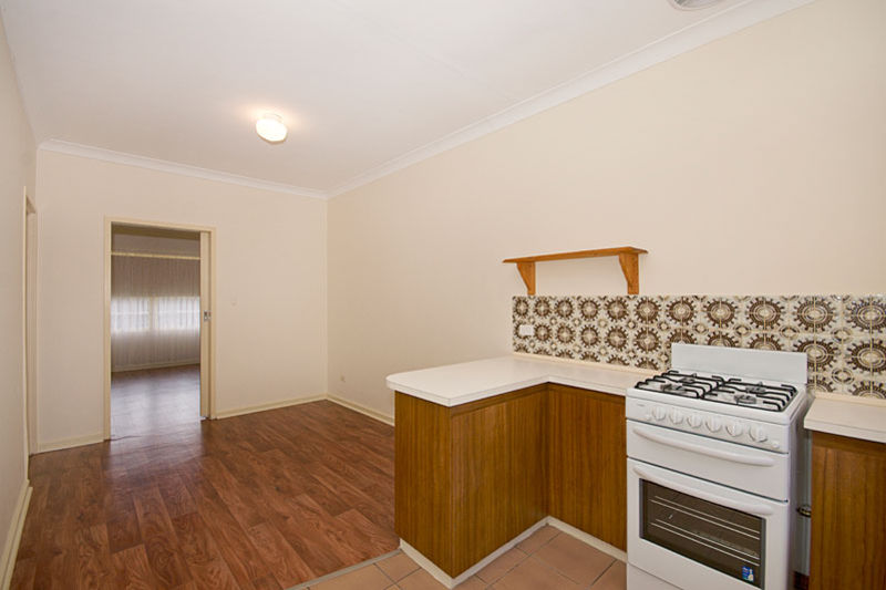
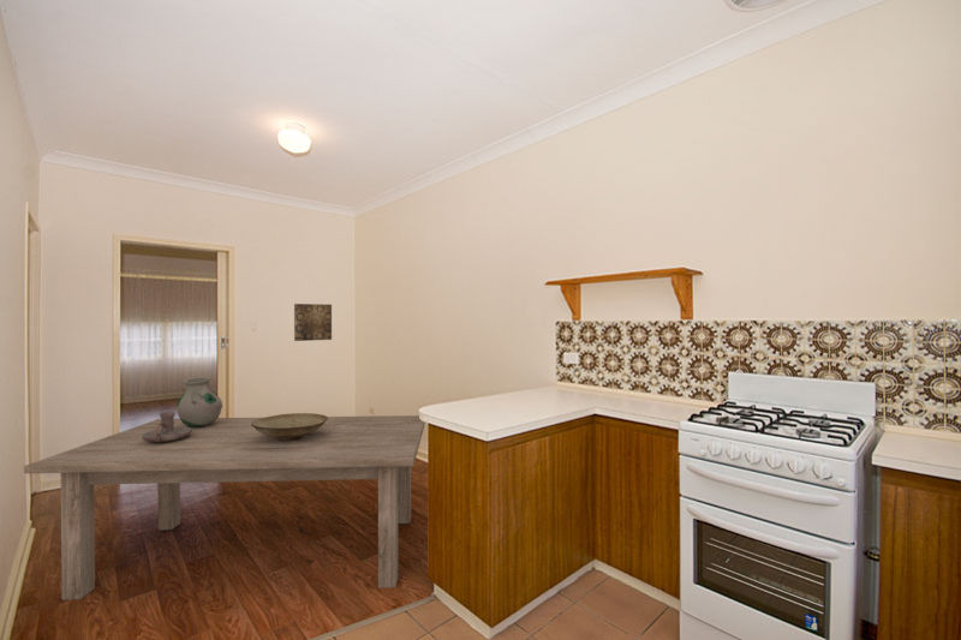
+ candle holder (165, 426)
+ vase (202, 401)
+ dining table (265, 480)
+ decorative bowl (291, 427)
+ wall art (312, 322)
